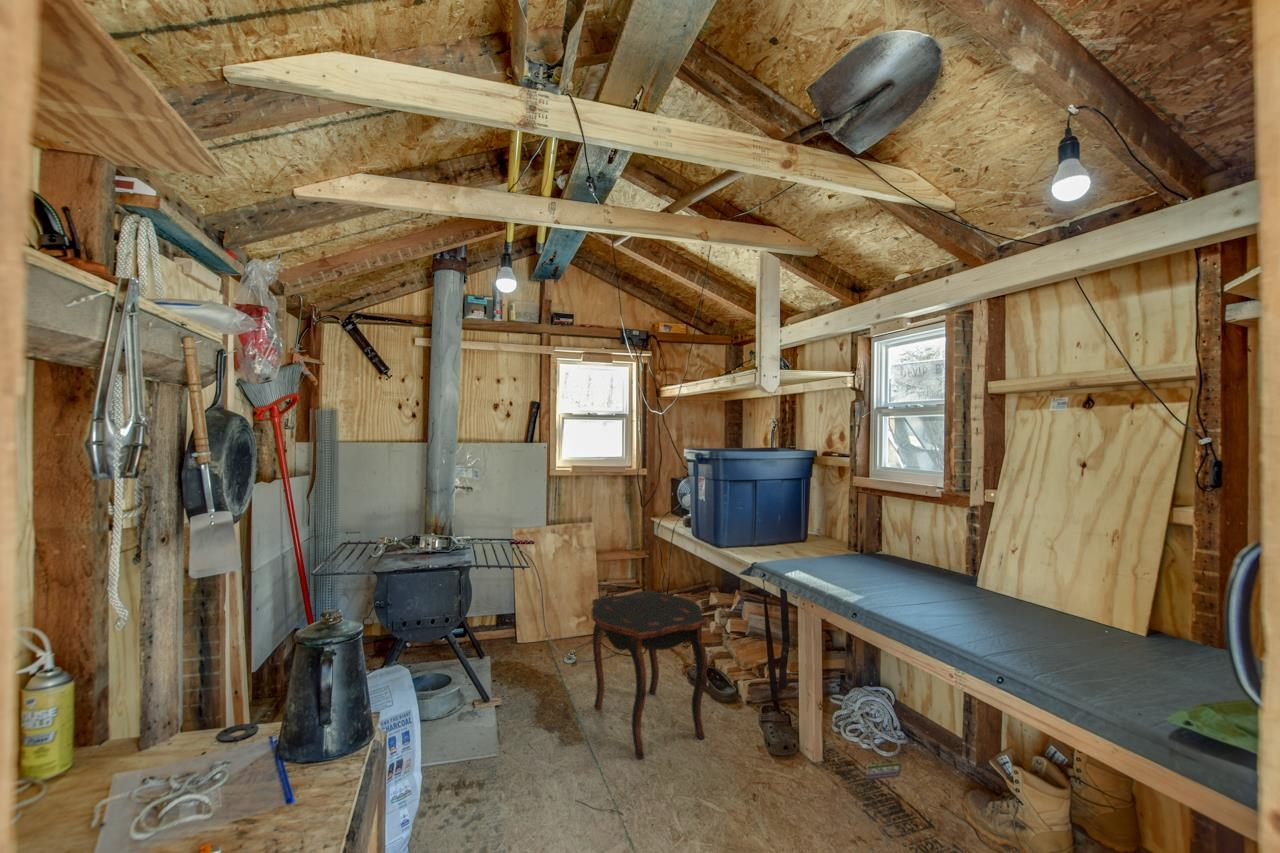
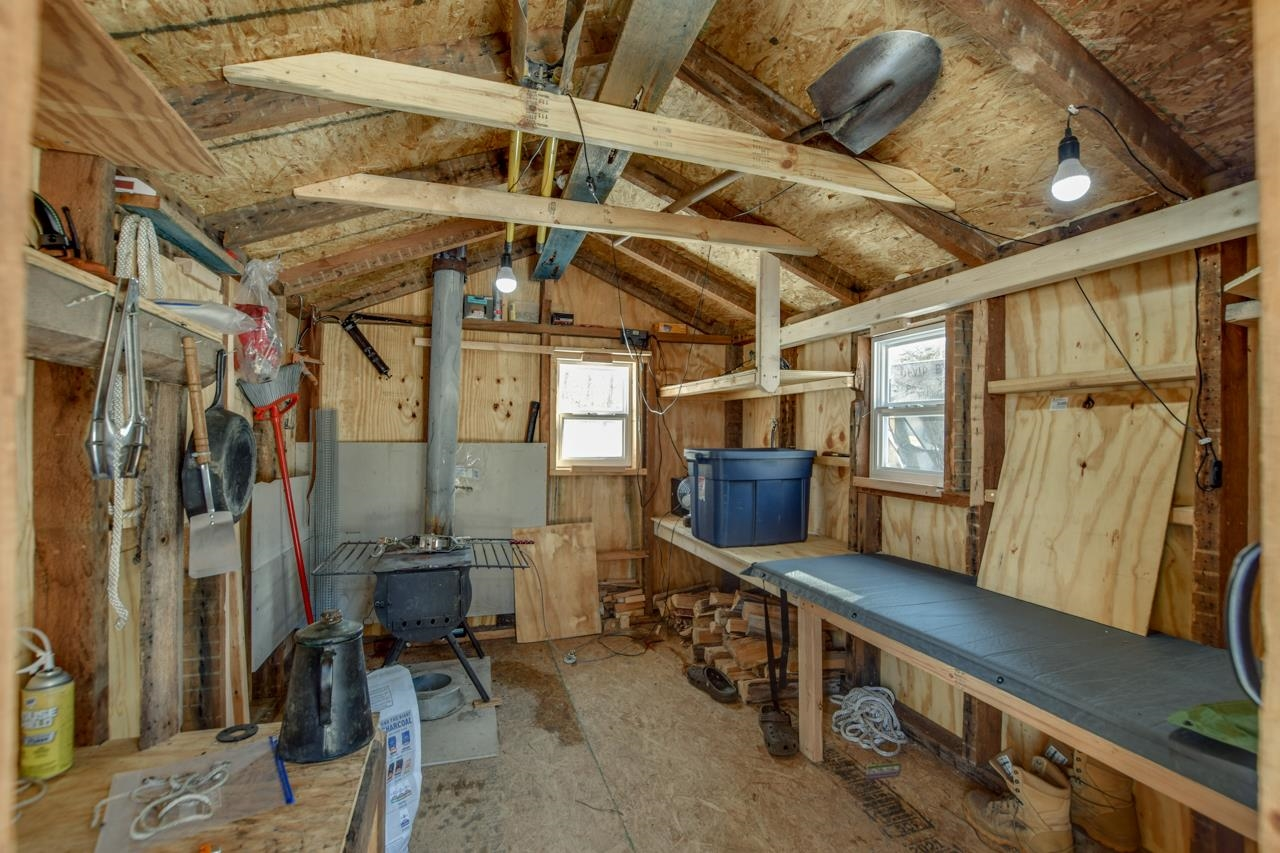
- side table (644, 665)
